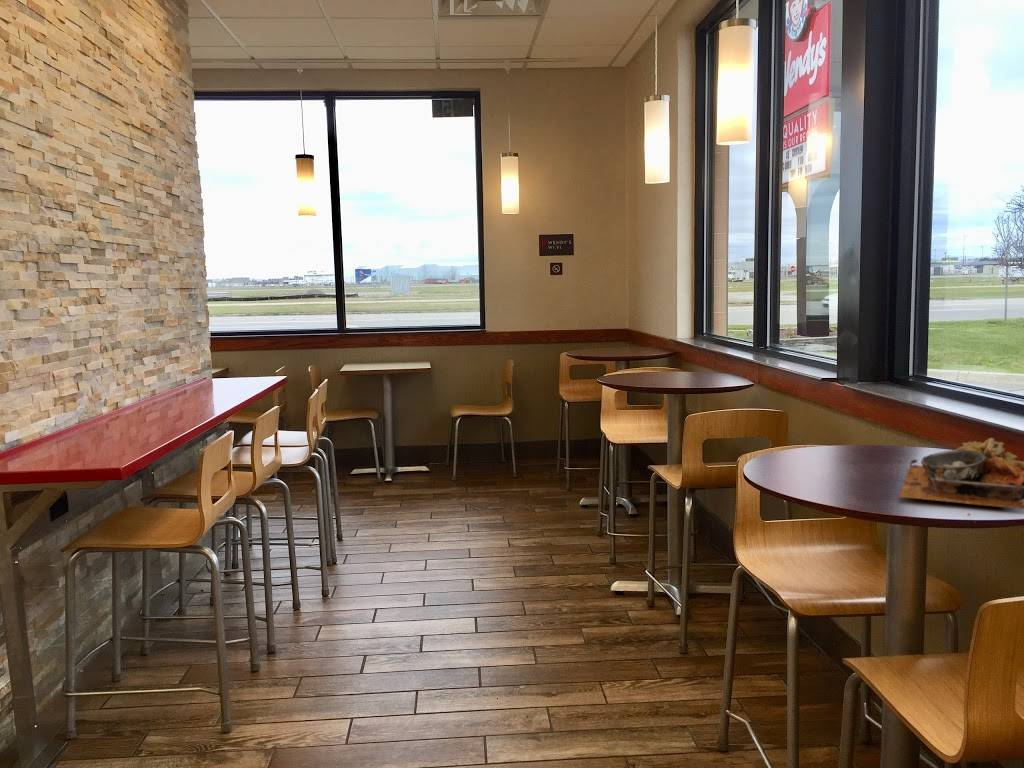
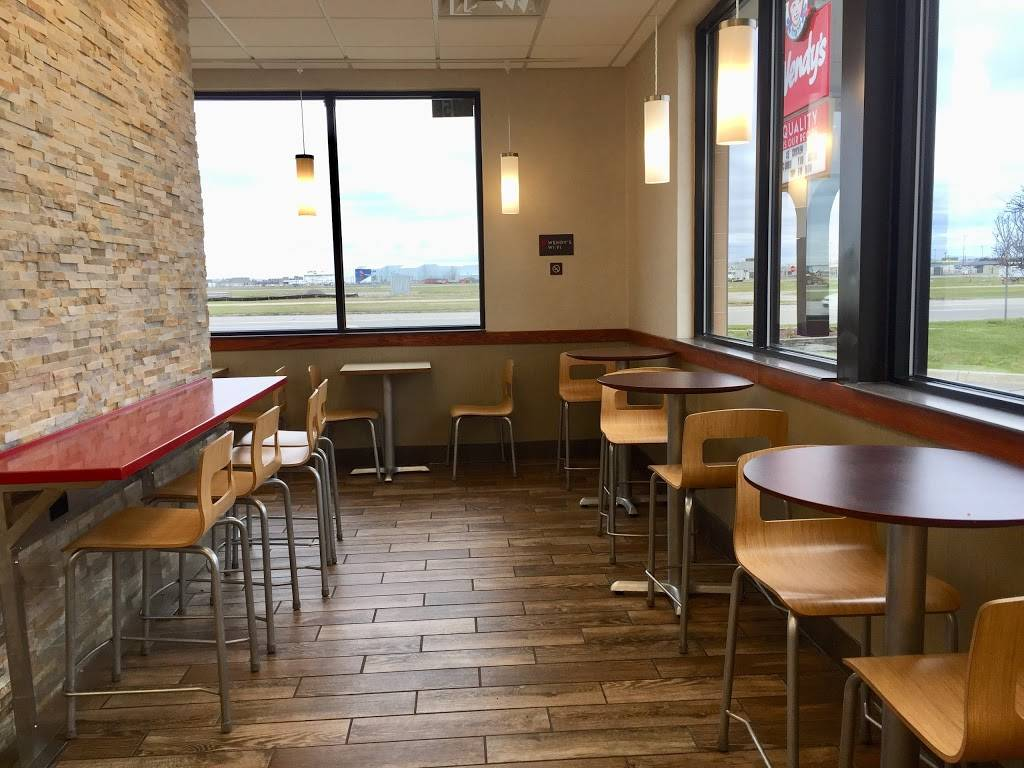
- food tray (970, 464)
